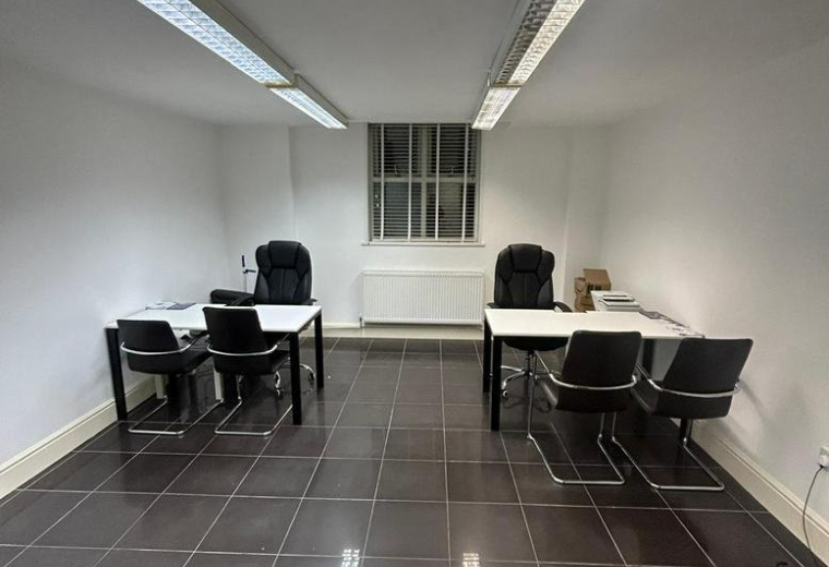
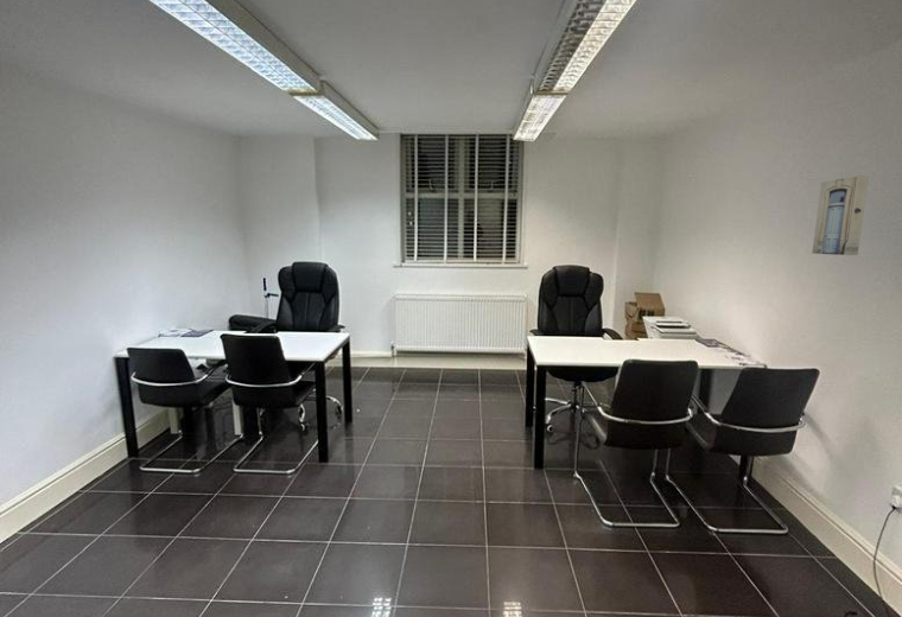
+ wall art (838, 217)
